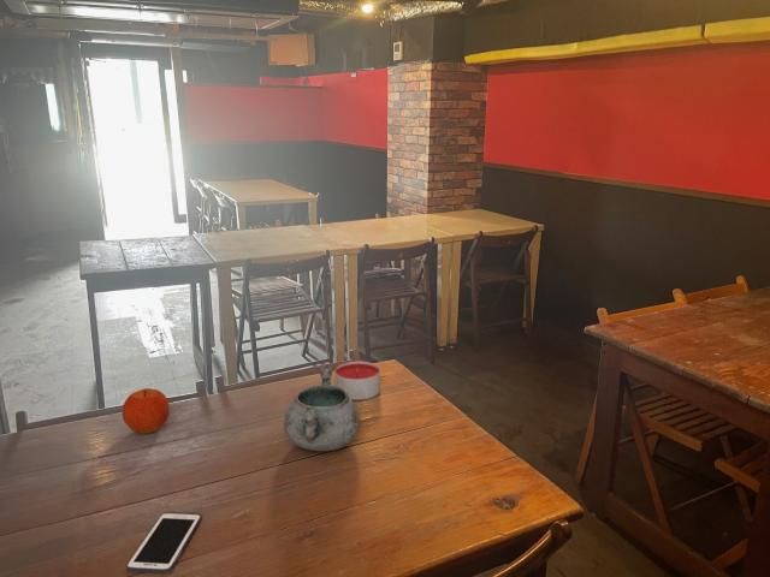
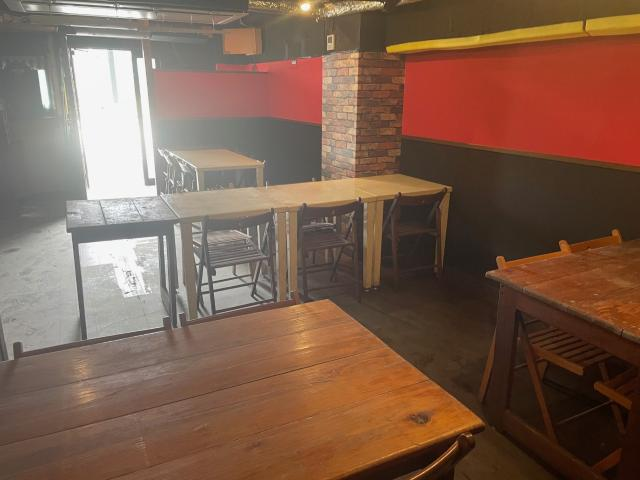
- decorative bowl (321, 414)
- cell phone (166, 541)
- fruit (146, 410)
- candle (357, 379)
